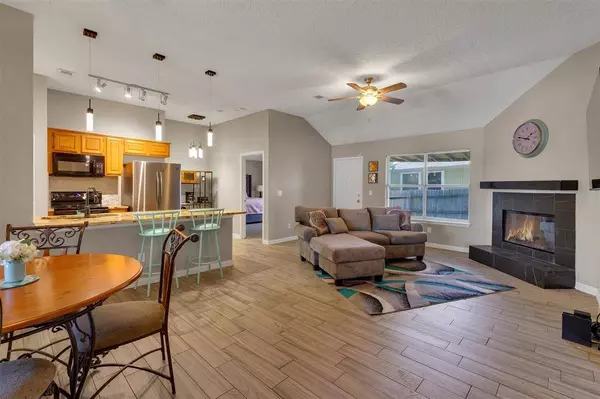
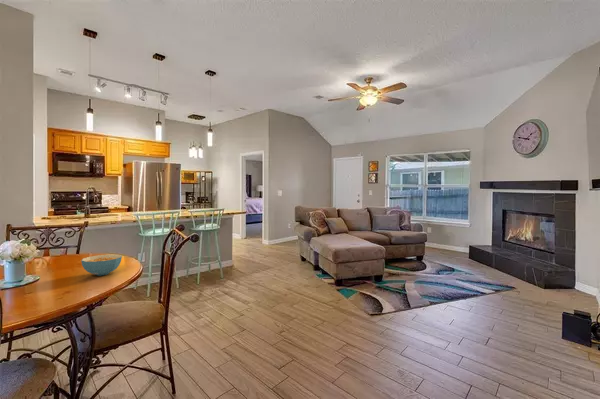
+ cereal bowl (102, 265)
